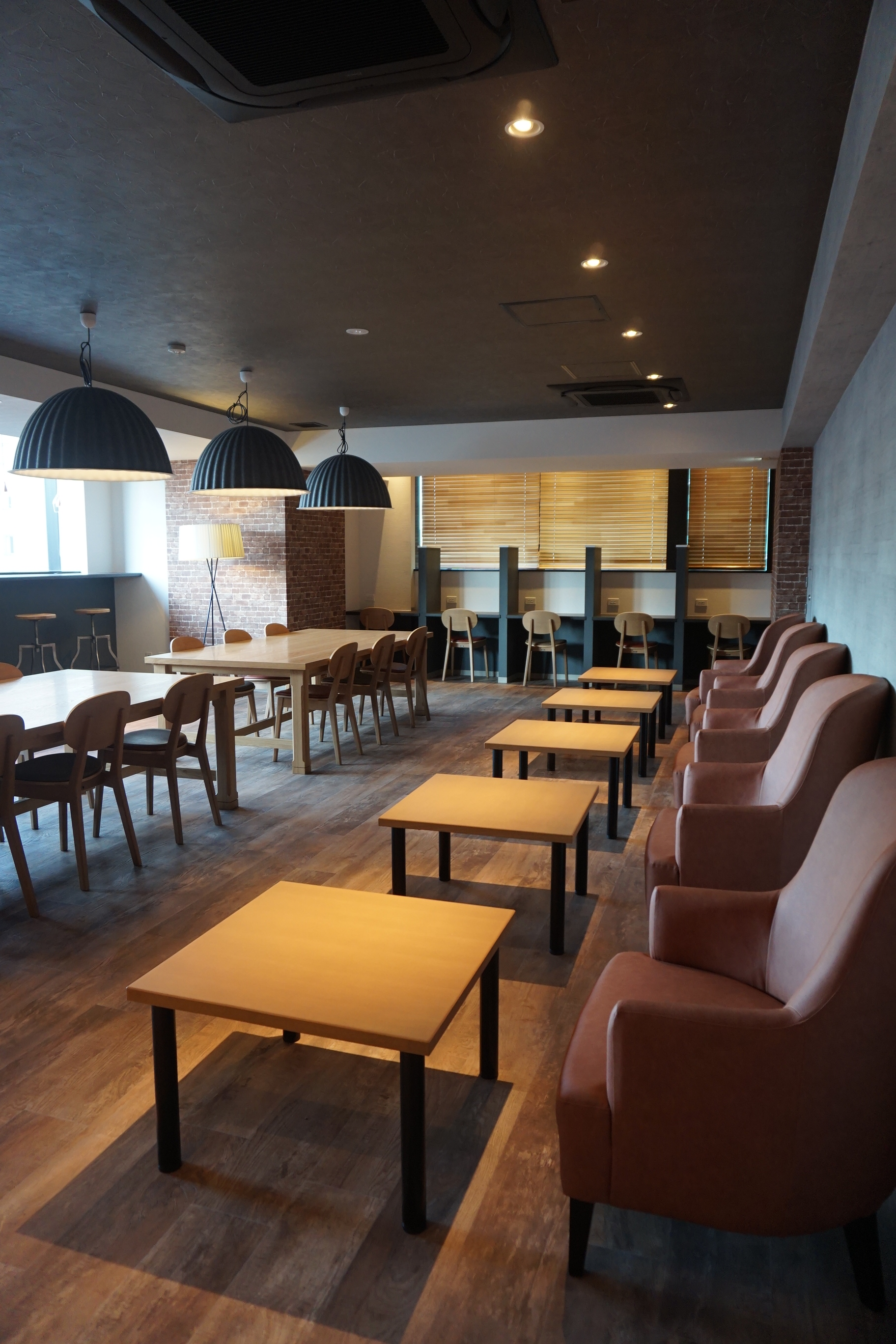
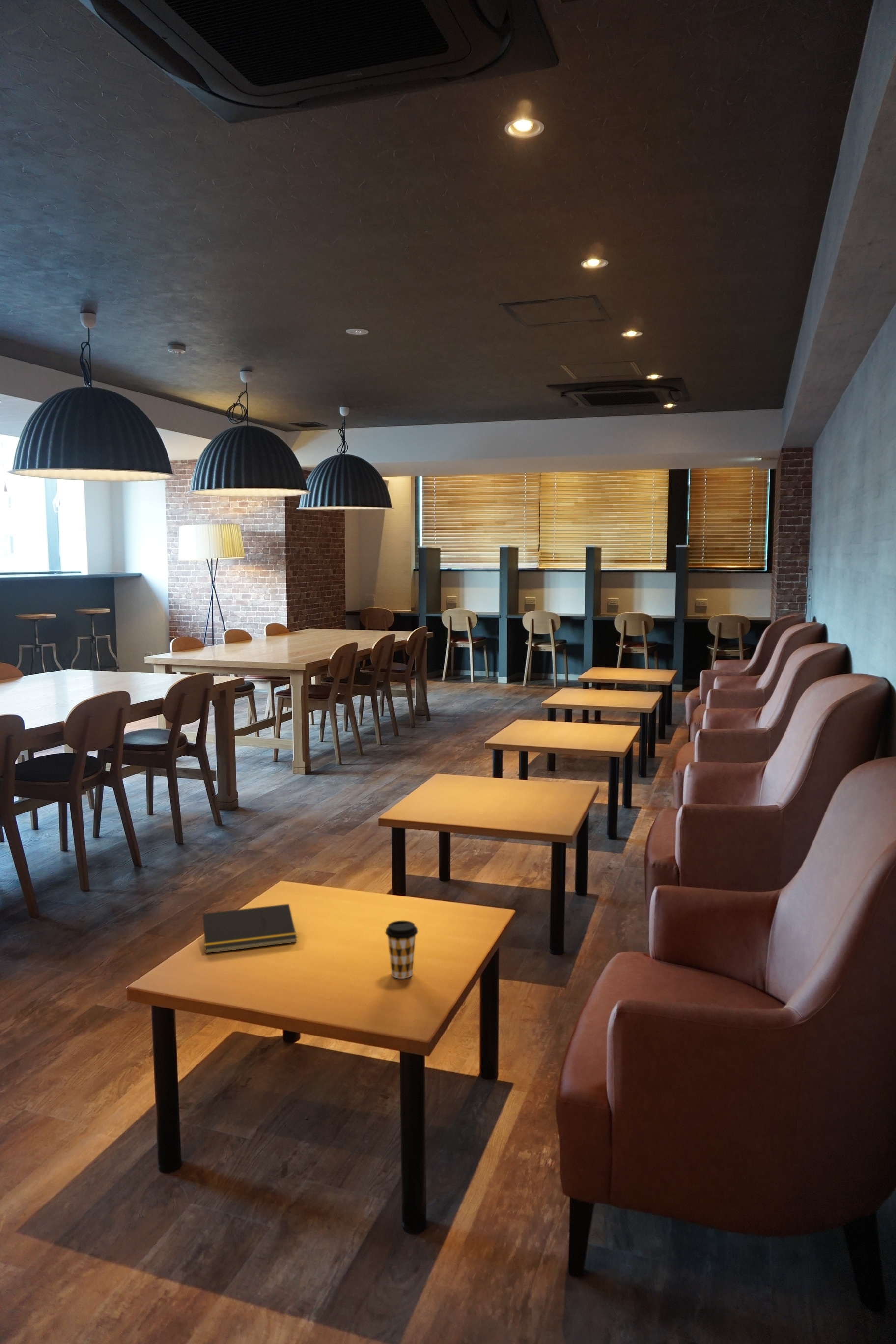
+ notepad (249, 927)
+ coffee cup (401, 950)
